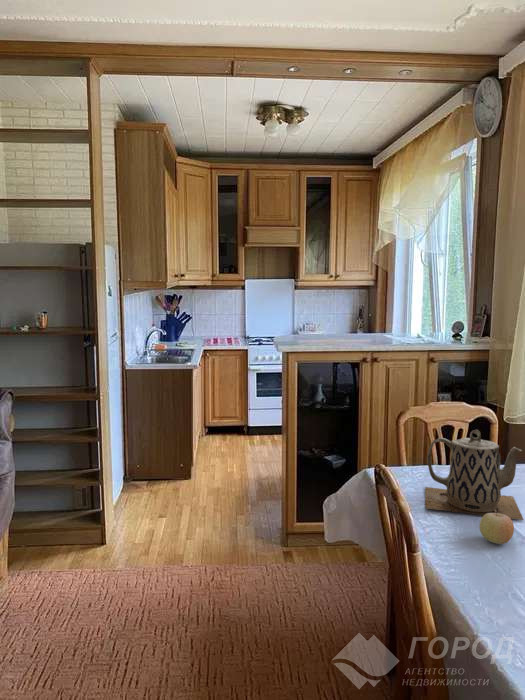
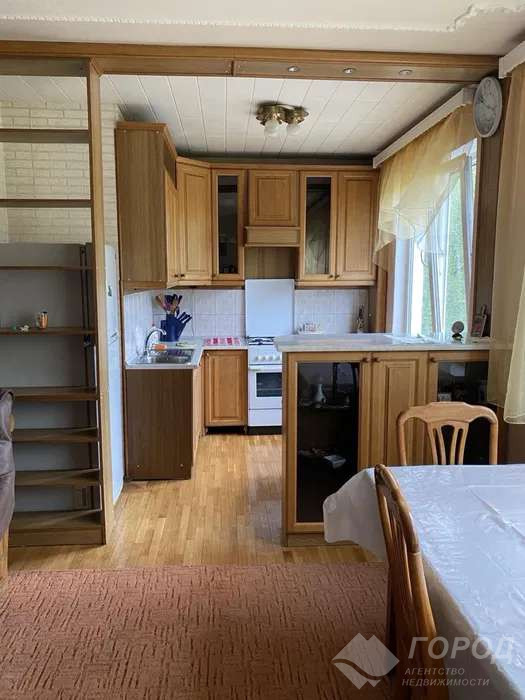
- teapot (472, 466)
- fruit (497, 525)
